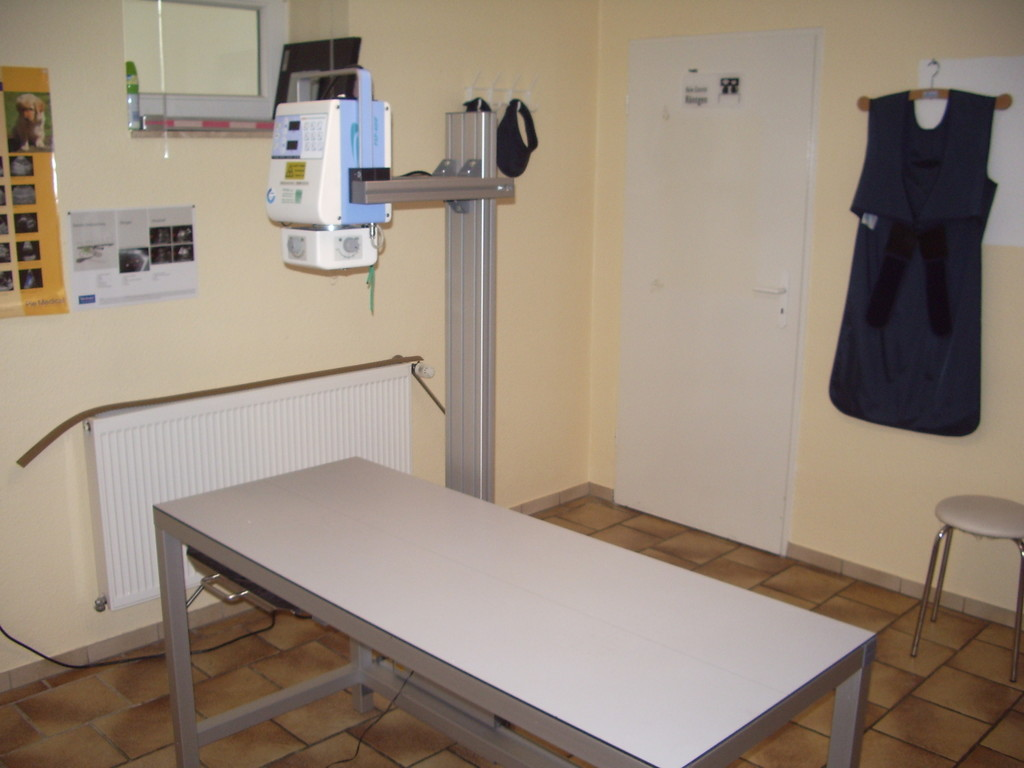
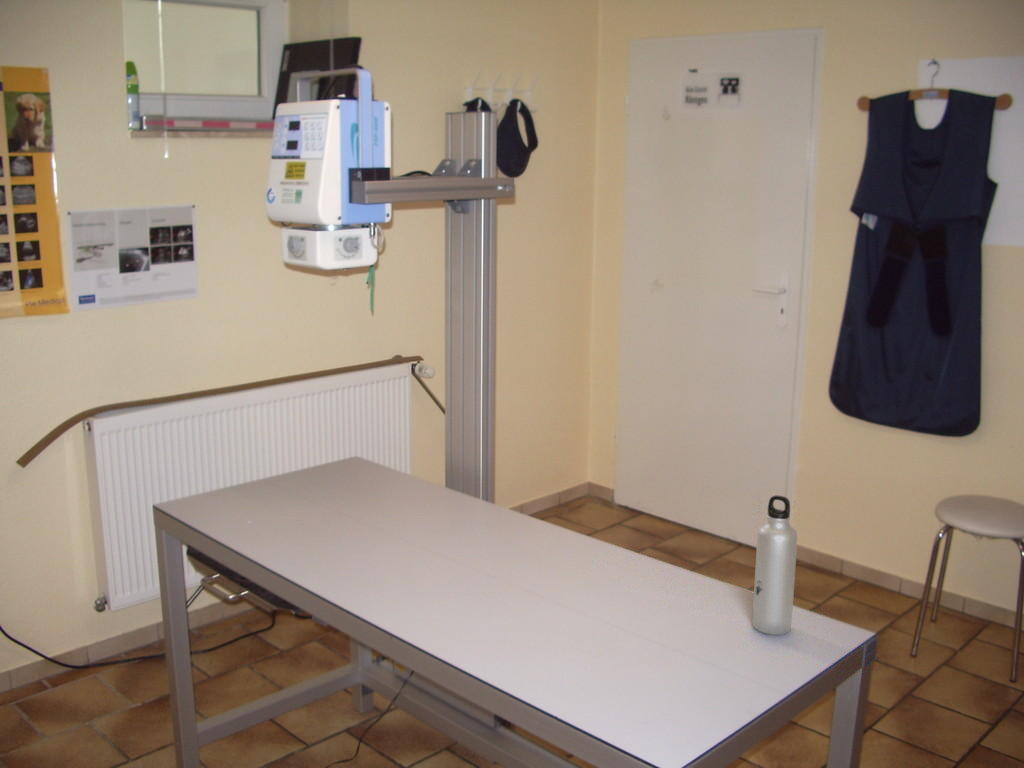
+ water bottle (775, 562)
